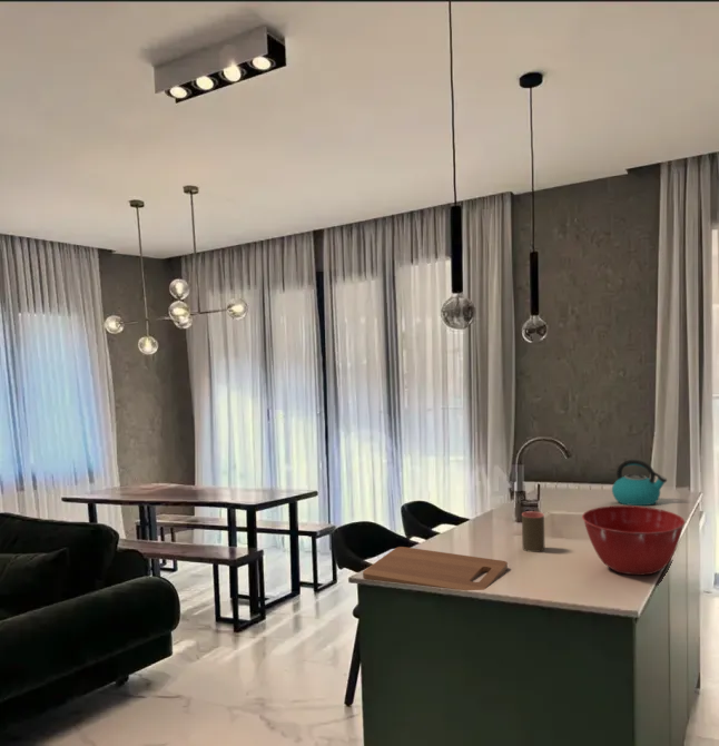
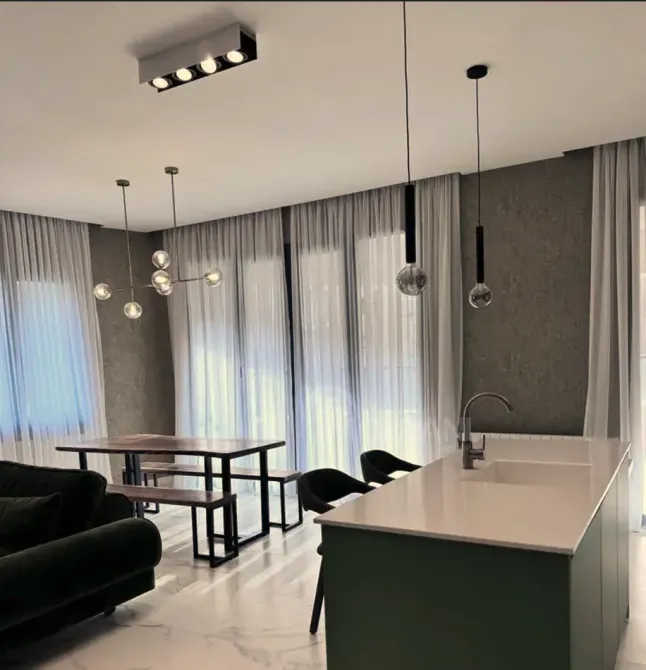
- cup (533, 531)
- mixing bowl (632, 542)
- kettle (639, 481)
- cutting board (435, 569)
